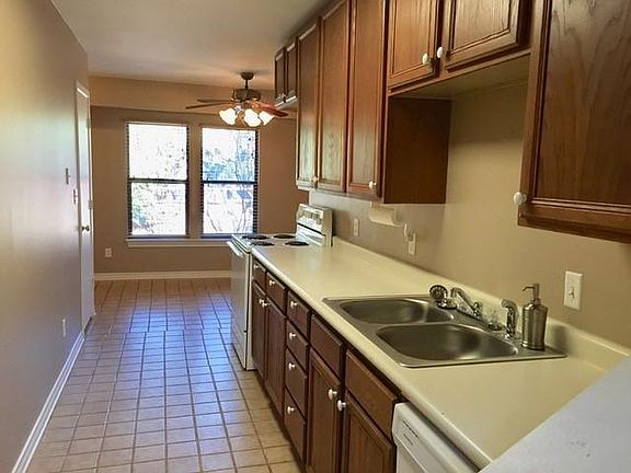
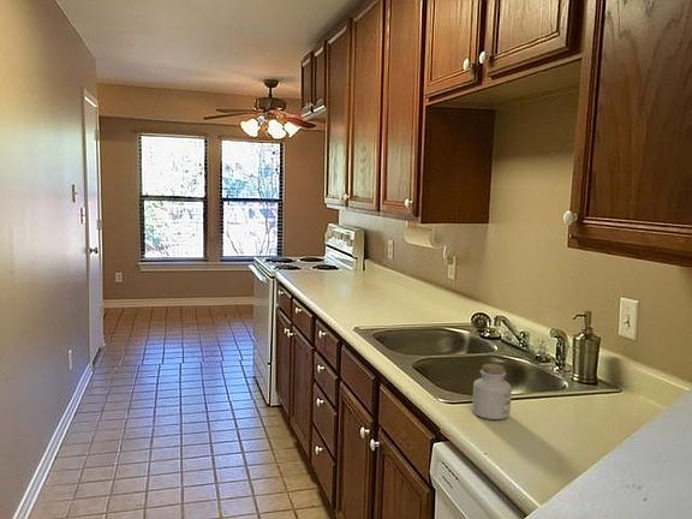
+ jar (491, 389)
